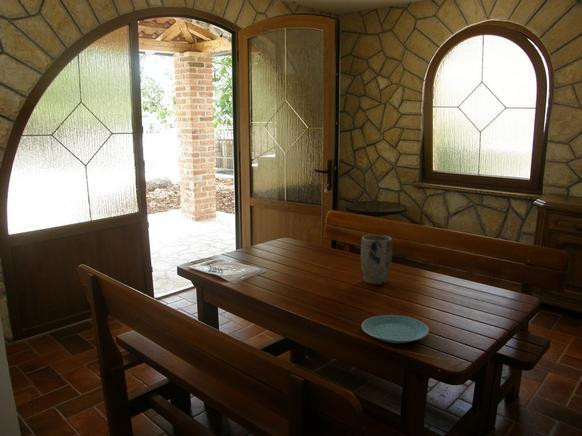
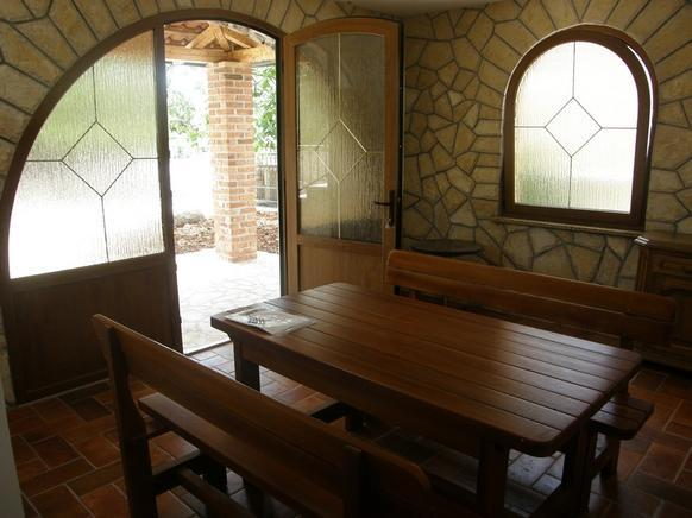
- plate (394, 330)
- plant pot (376, 259)
